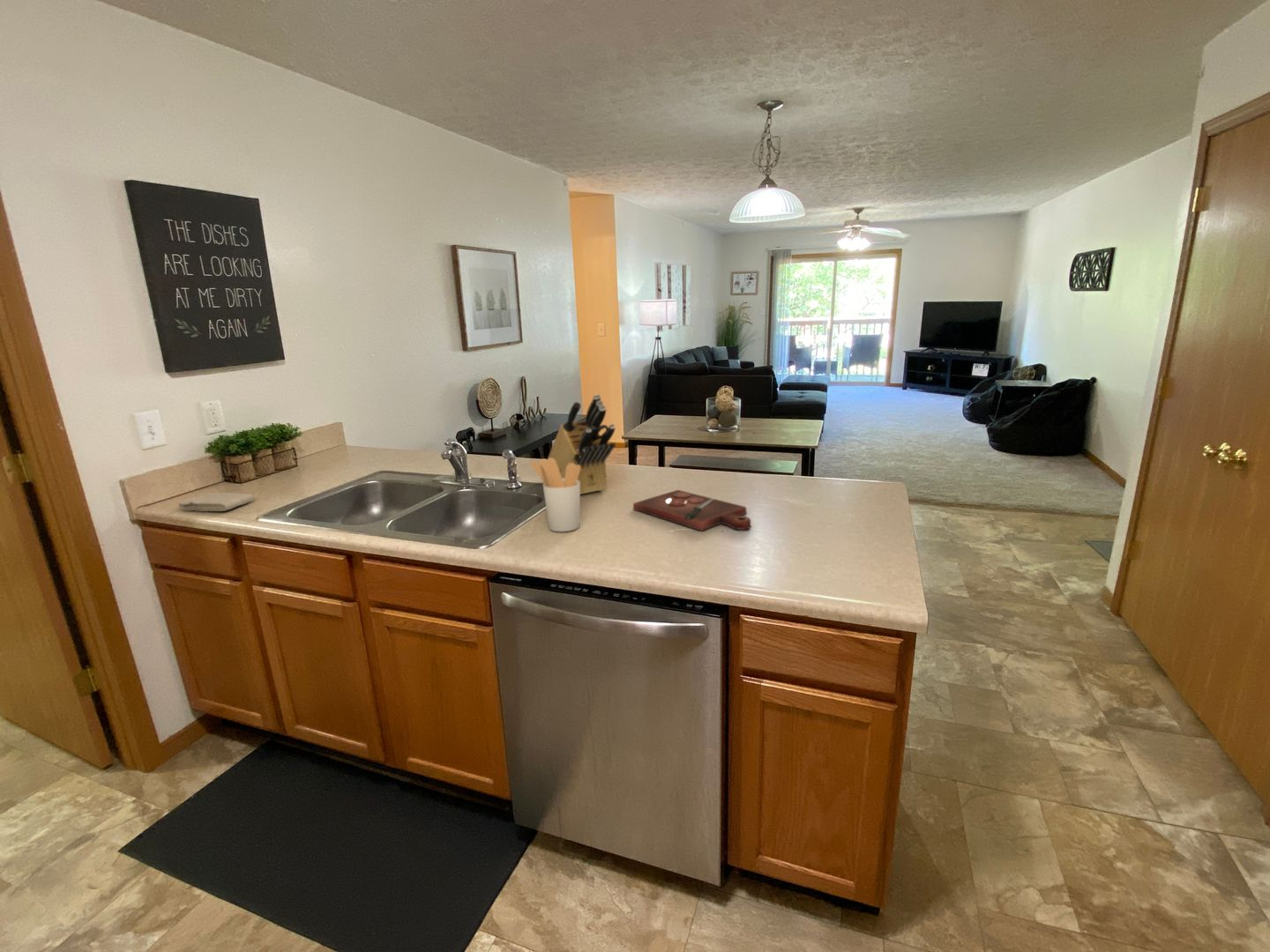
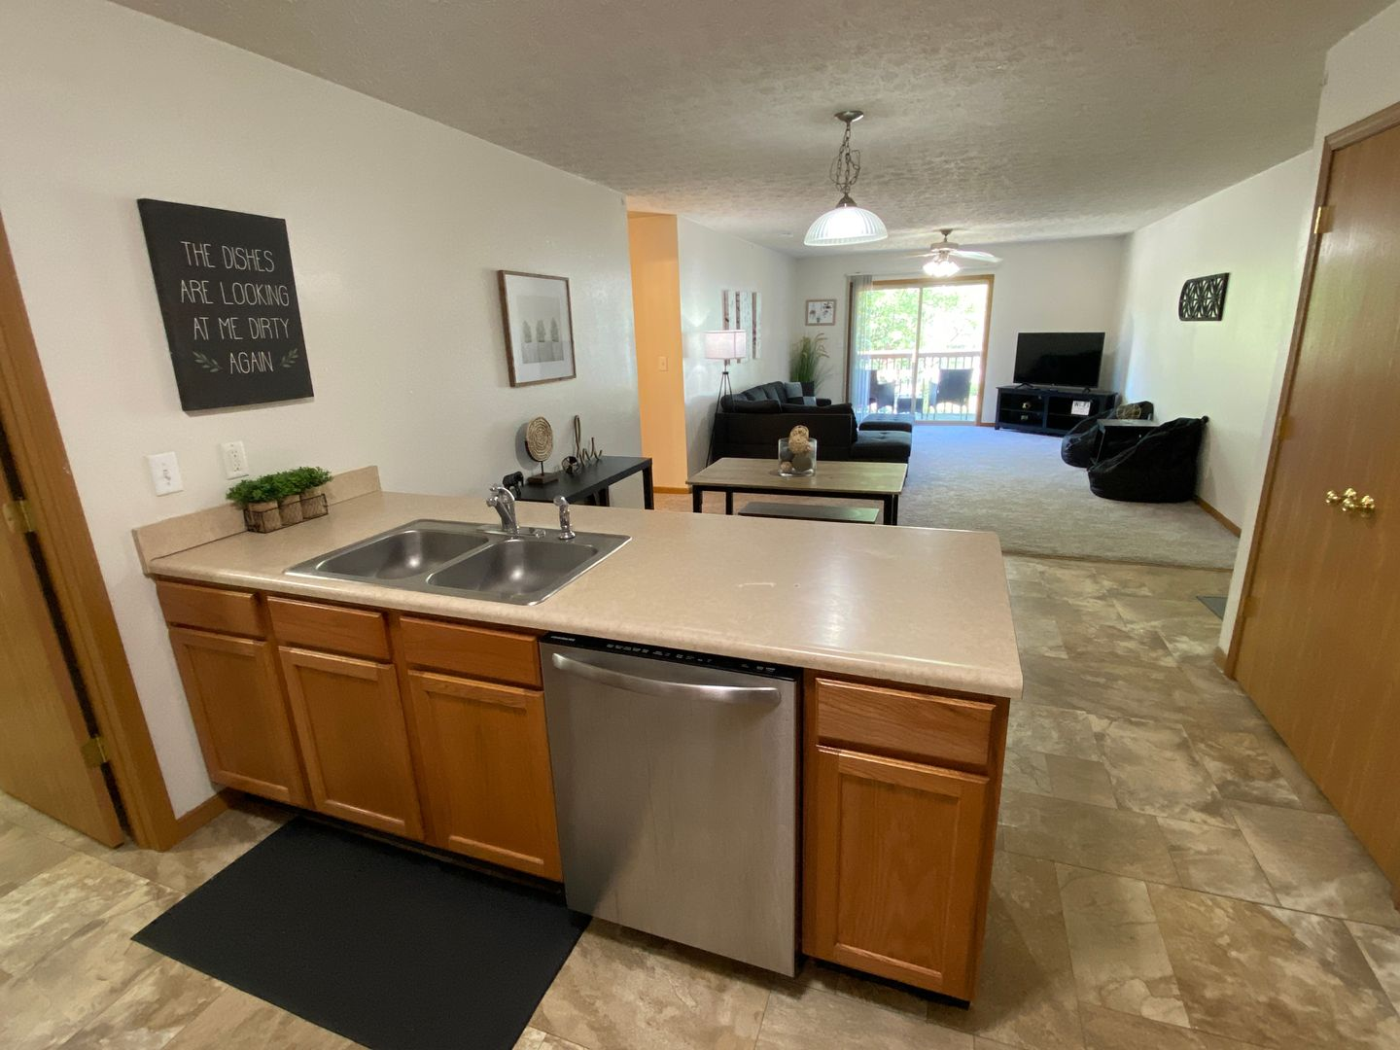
- knife block (577, 441)
- utensil holder (556, 492)
- washcloth (216, 501)
- cutting board (694, 507)
